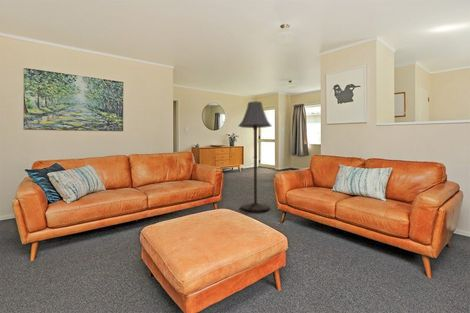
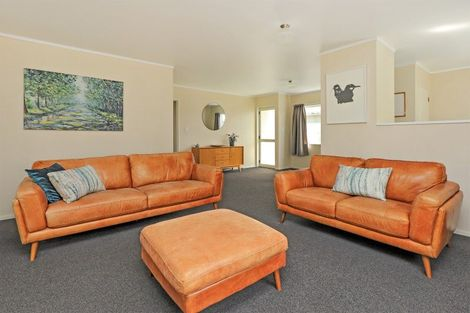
- floor lamp (255, 155)
